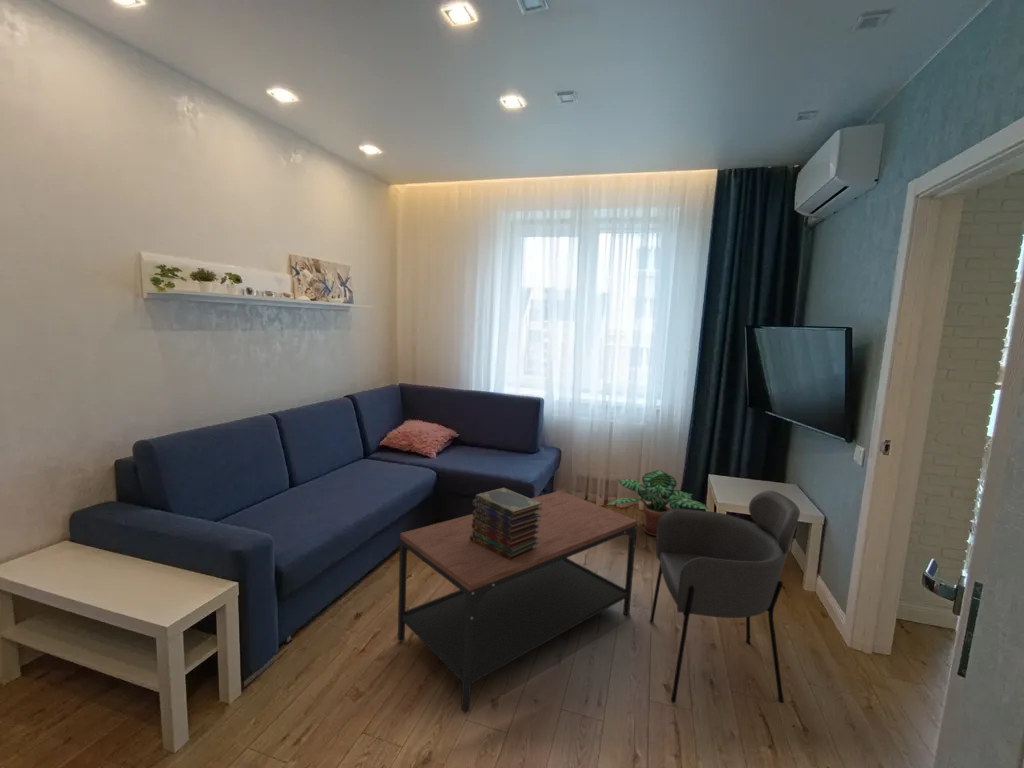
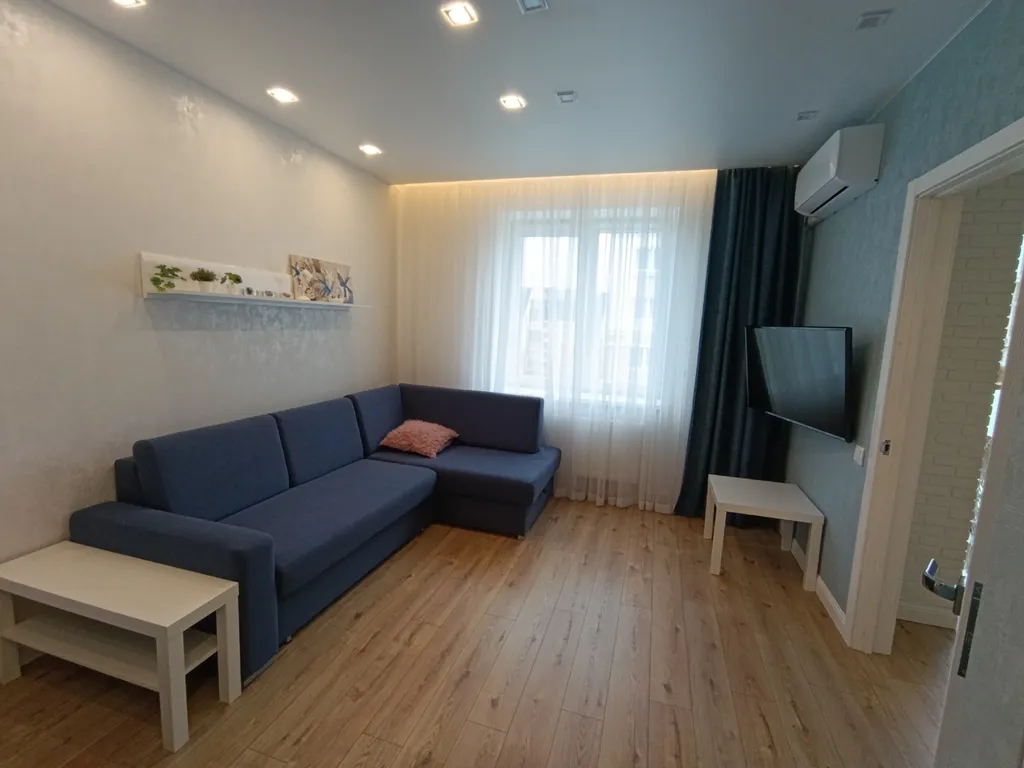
- chair (710, 579)
- coffee table (523, 577)
- book stack (506, 521)
- potted plant (656, 498)
